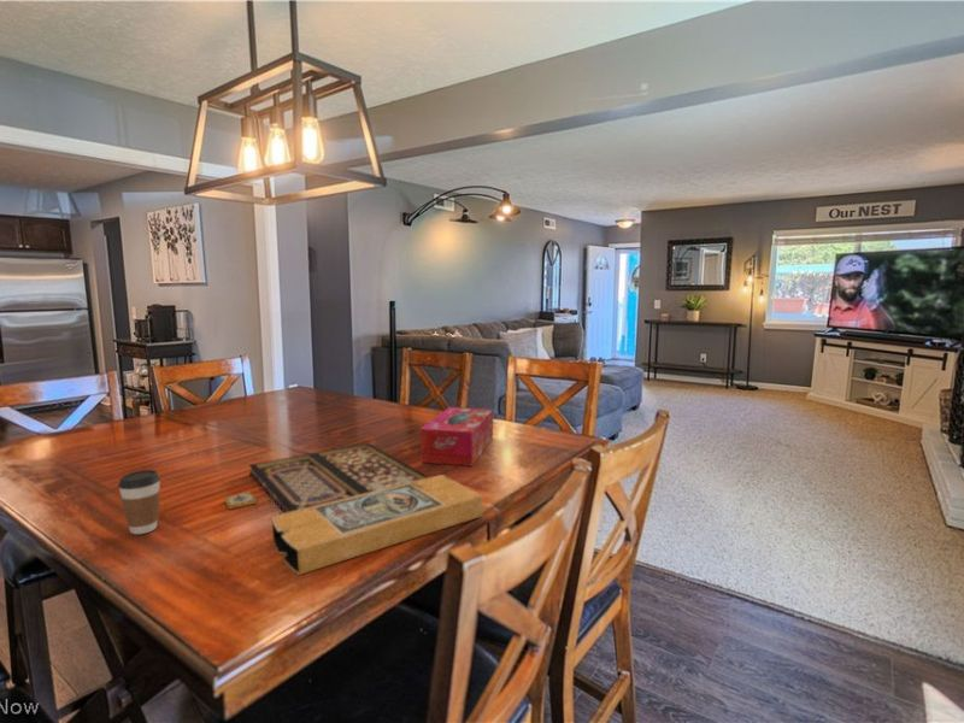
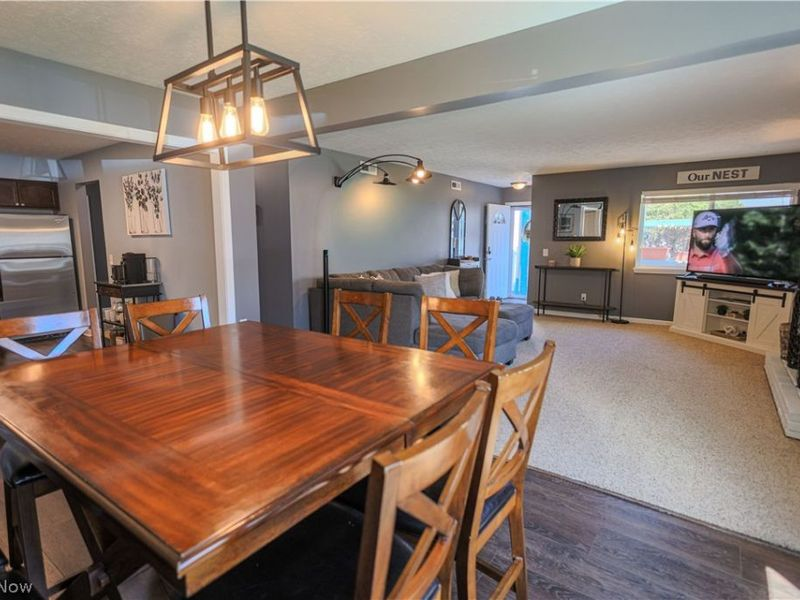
- coffee cup (141, 501)
- tissue box (459, 434)
- board game (335, 487)
